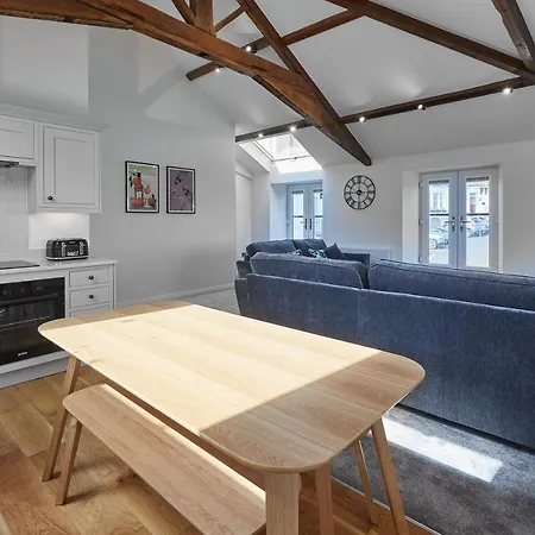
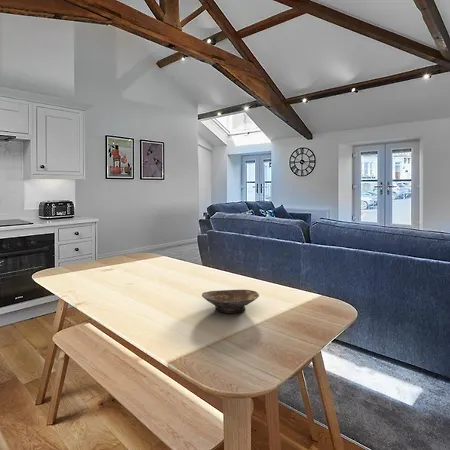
+ bowl (230, 301)
